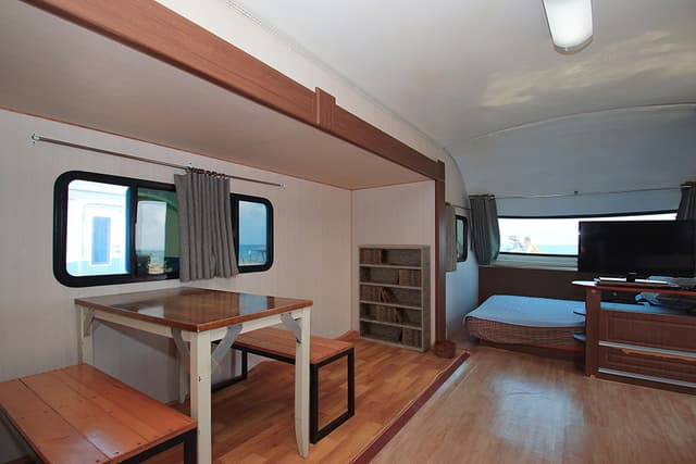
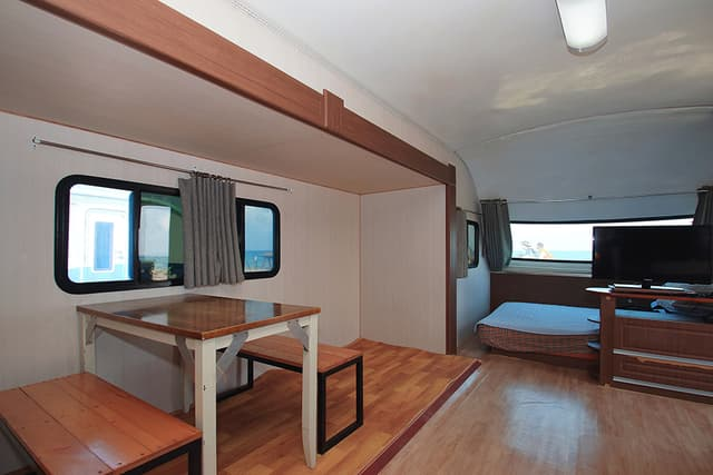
- basket (444, 340)
- bookshelf (393, 293)
